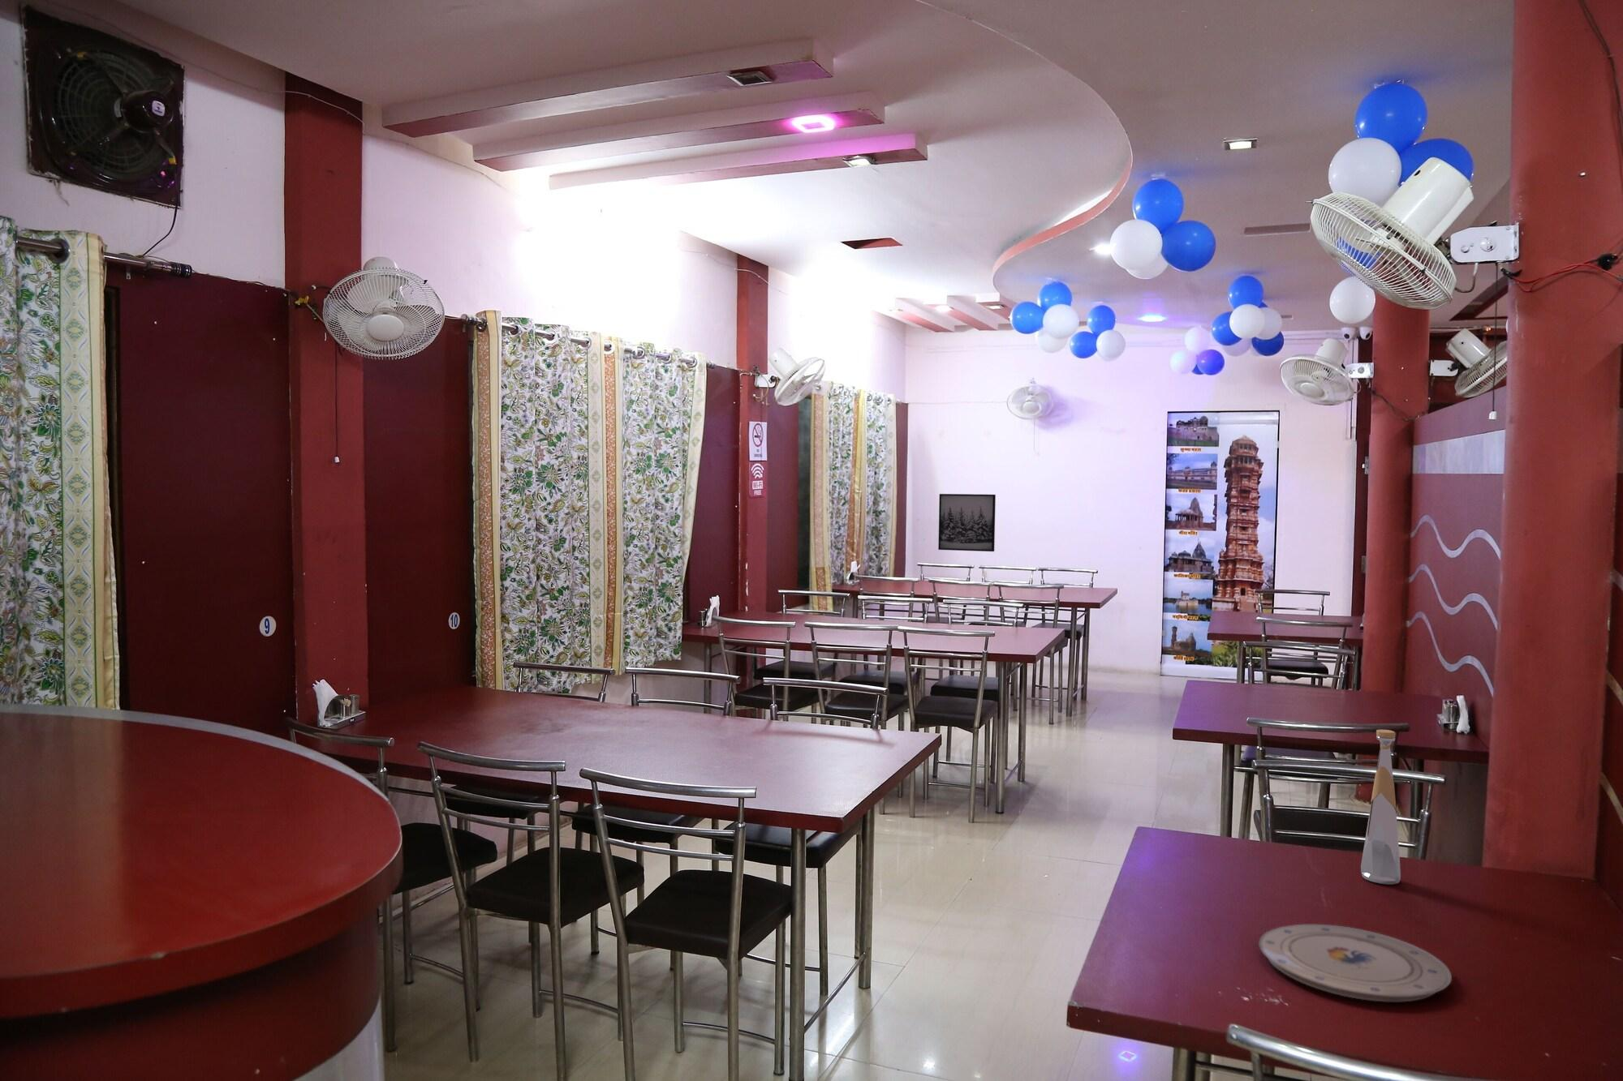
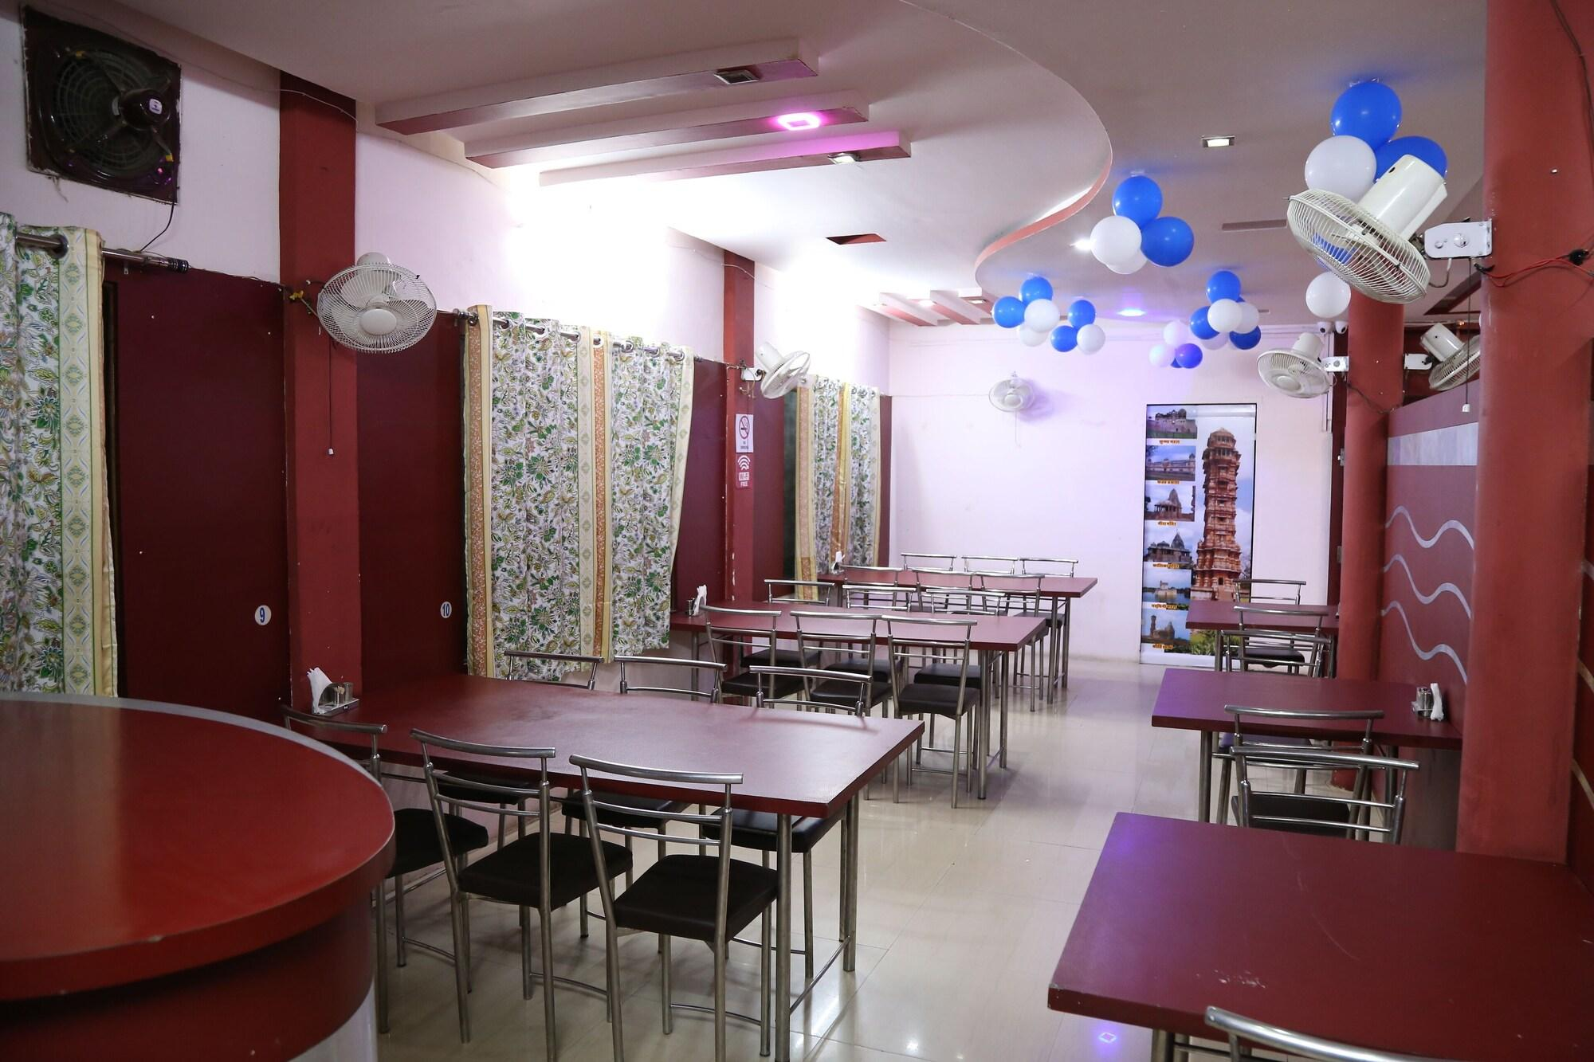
- bottle (1383, 805)
- wall art (967, 522)
- plate (1351, 962)
